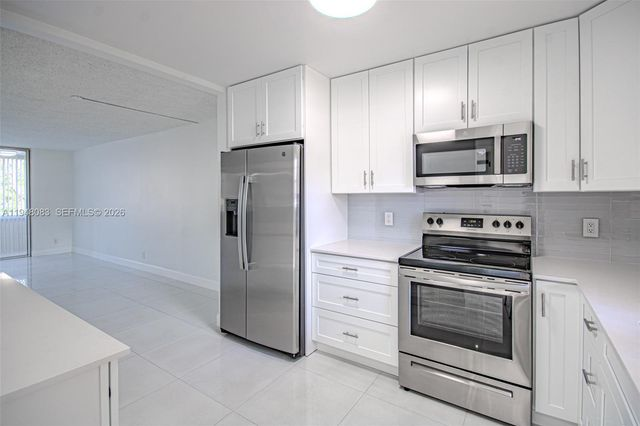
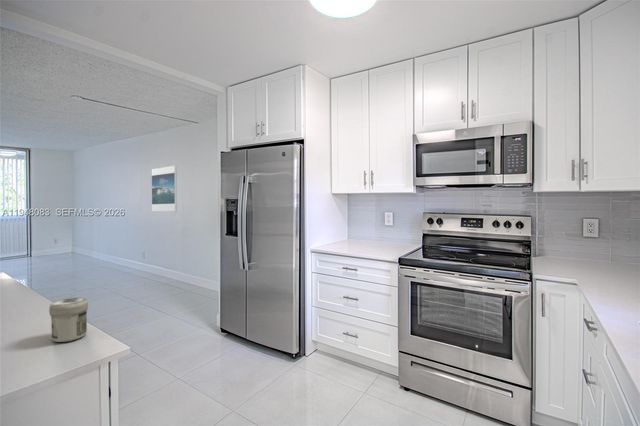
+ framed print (163, 189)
+ jar (69, 319)
